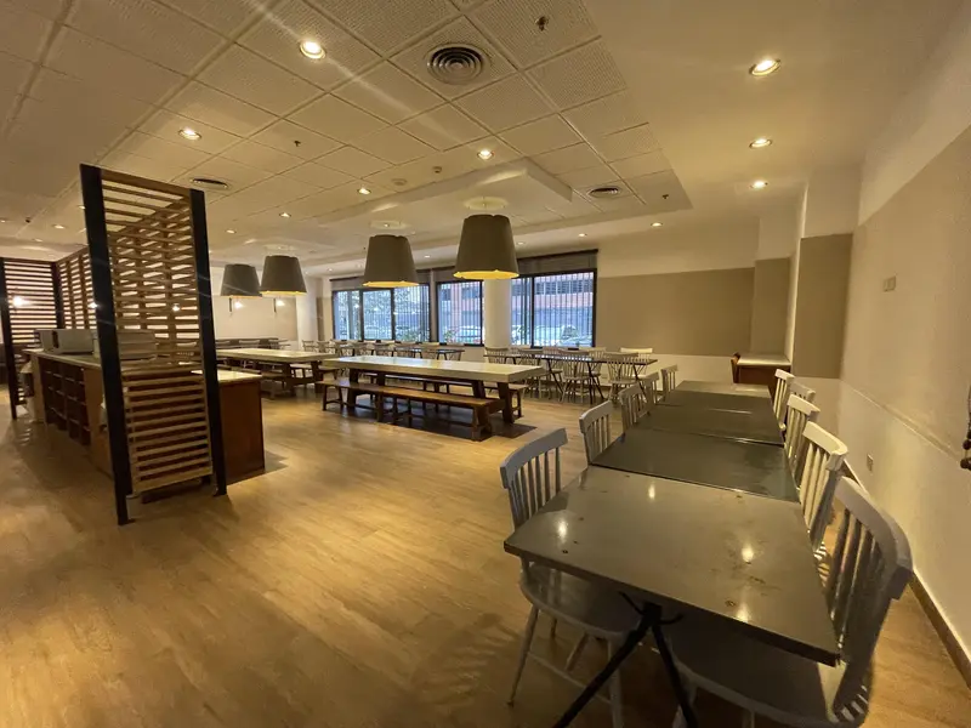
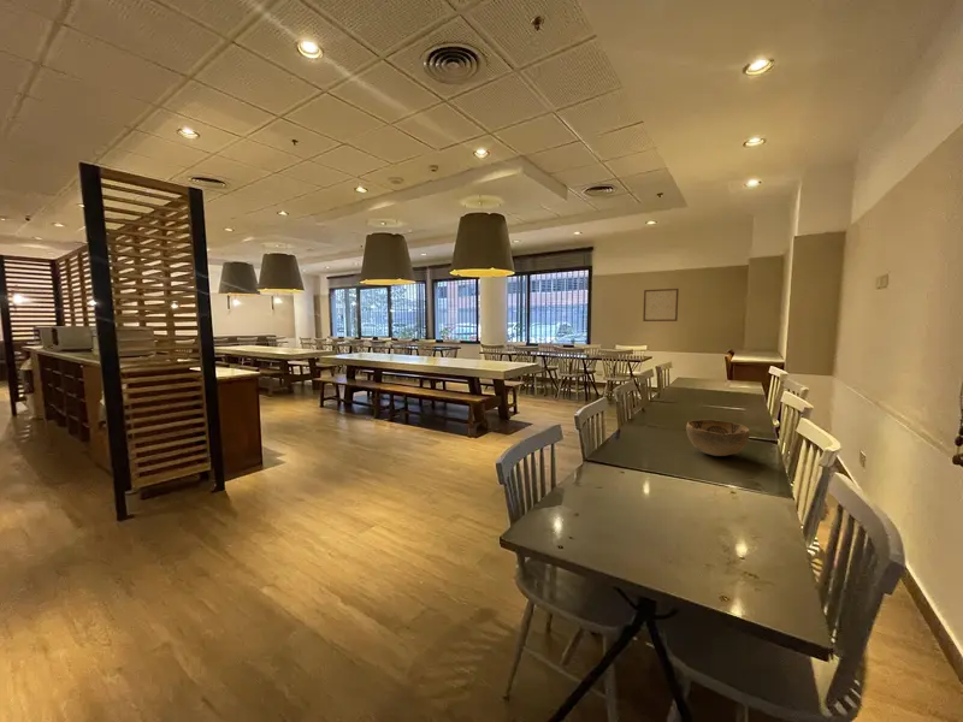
+ decorative bowl (716, 439)
+ wall art (661, 306)
